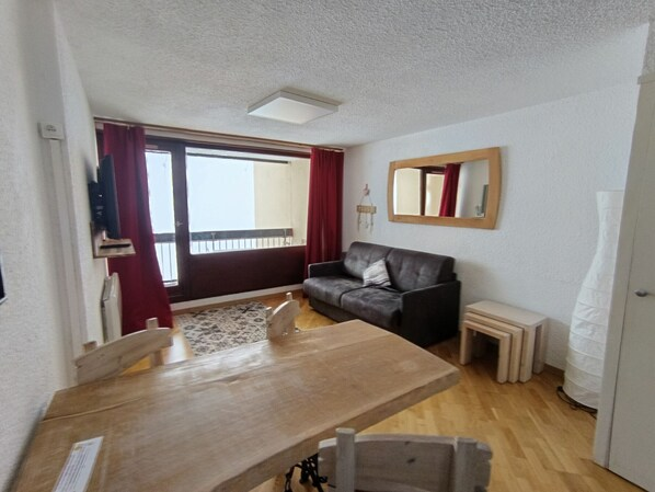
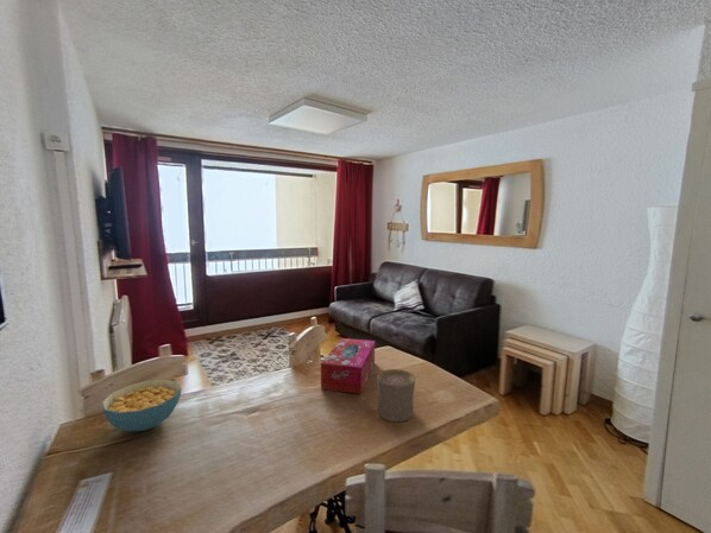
+ cup (395, 394)
+ cereal bowl (144, 410)
+ tissue box (350, 362)
